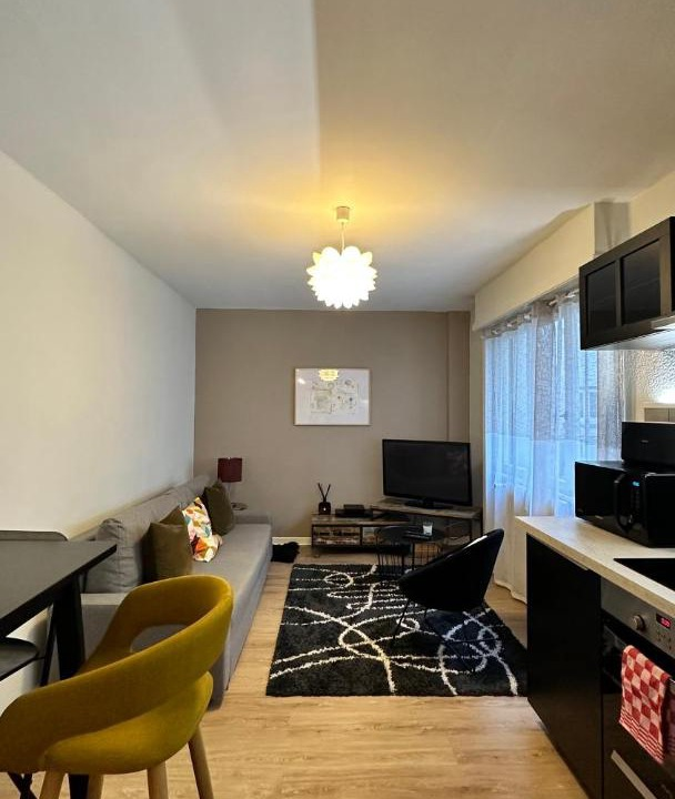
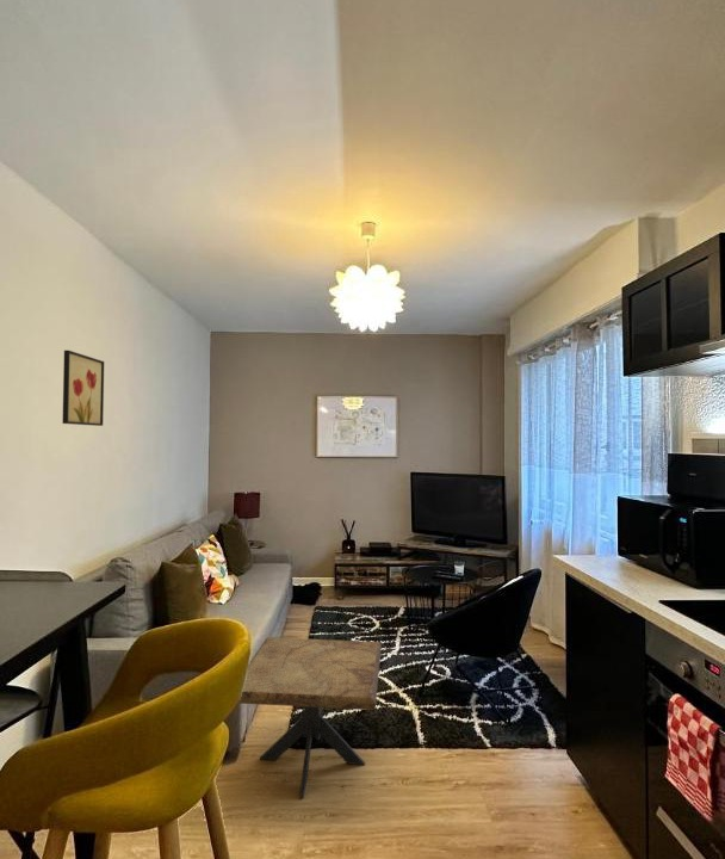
+ side table (312, 711)
+ wall art (82, 390)
